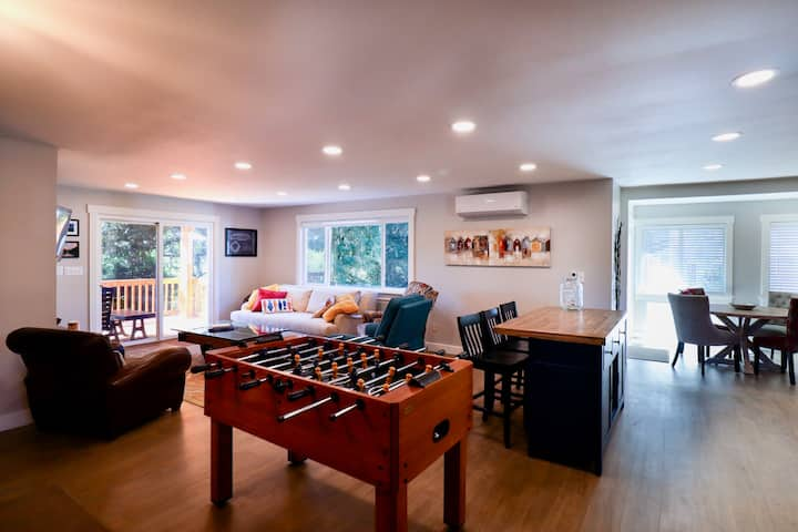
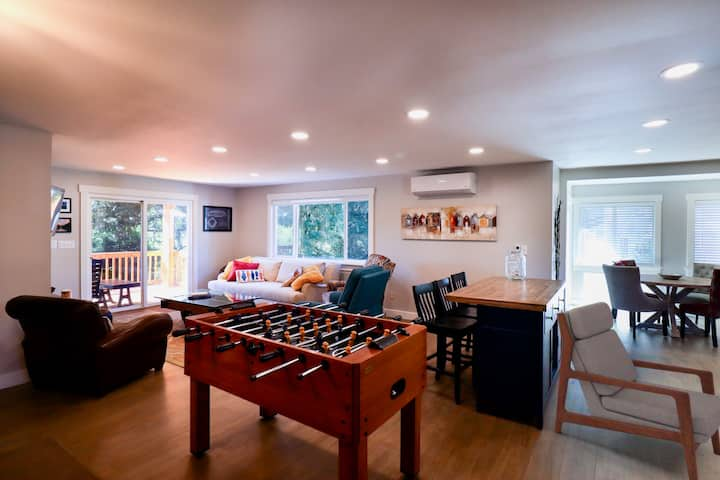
+ armchair (638, 377)
